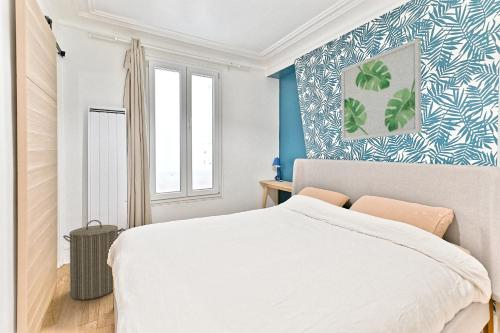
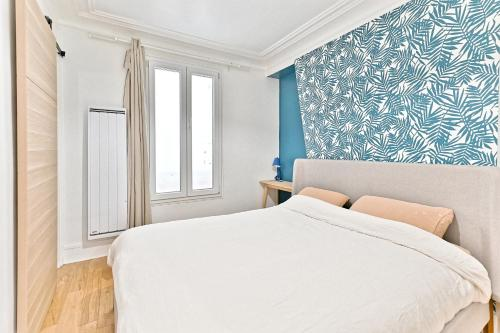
- laundry hamper (95, 254)
- wall art (375, 96)
